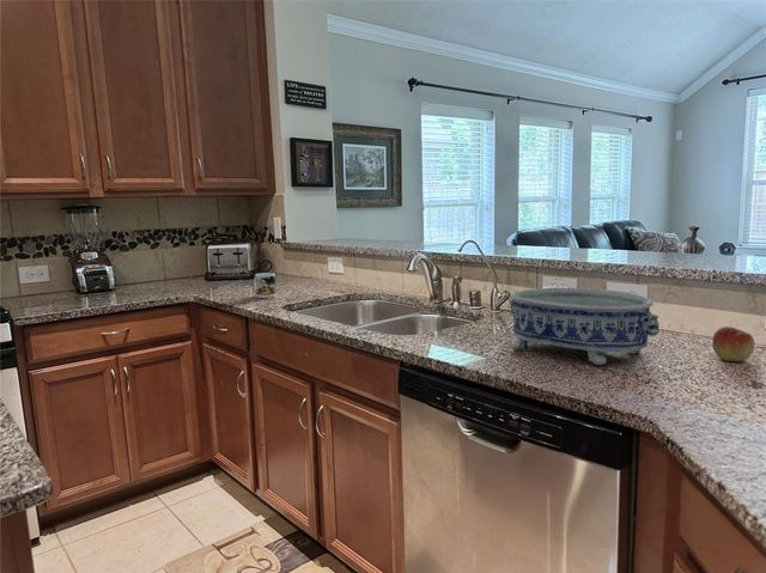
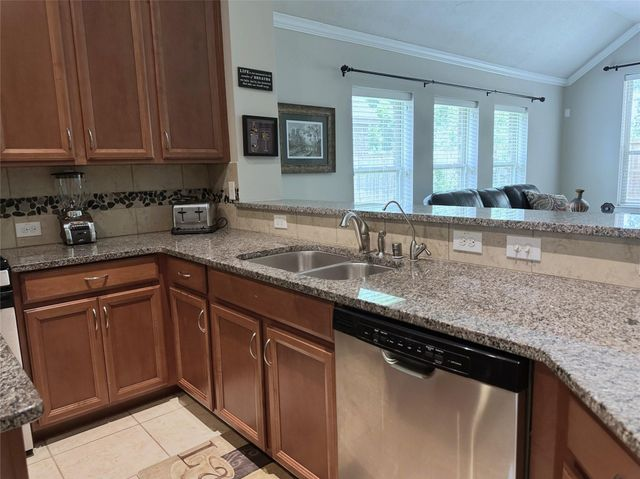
- apple (732, 342)
- decorative bowl (577, 322)
- mug (262, 285)
